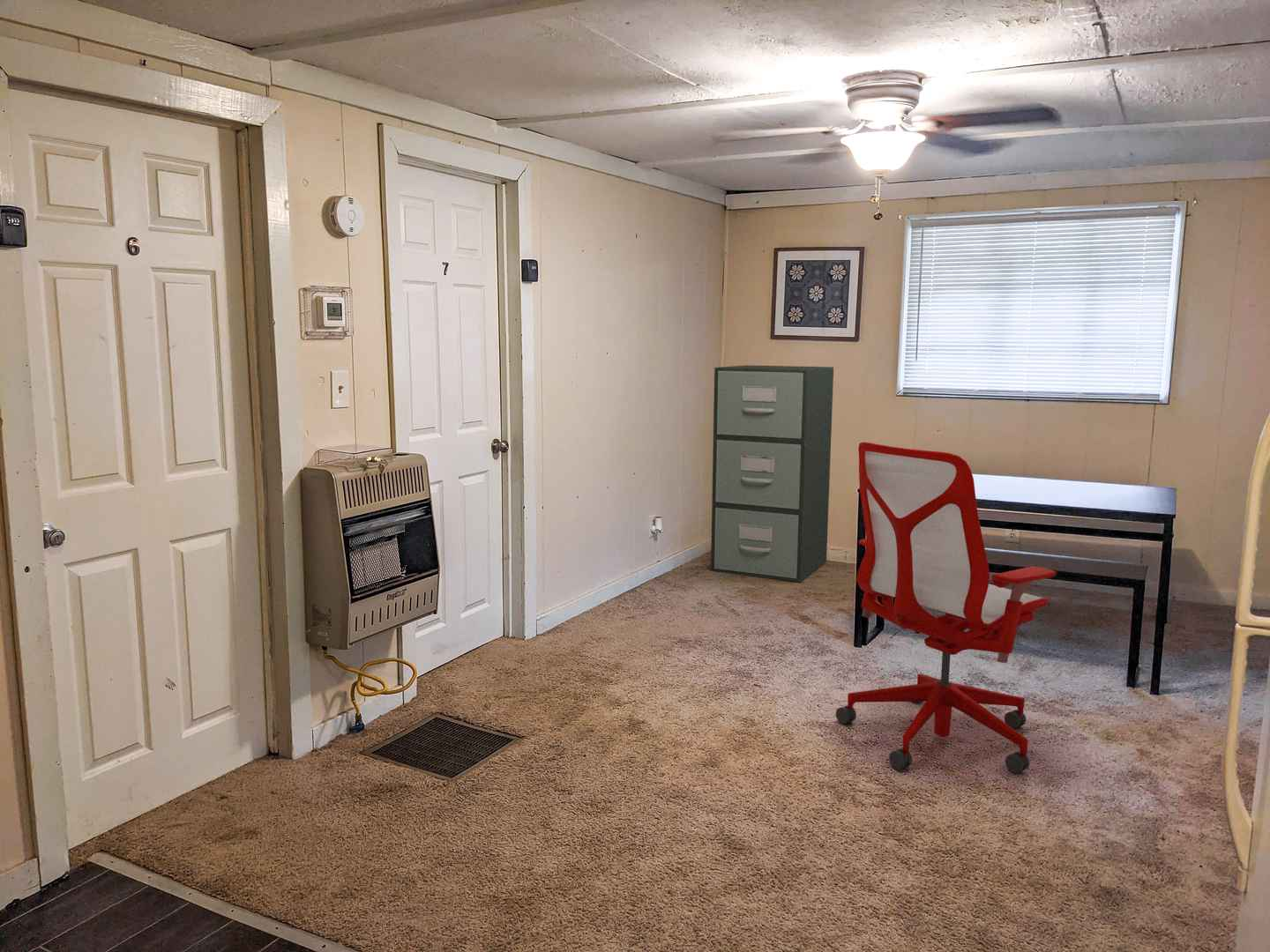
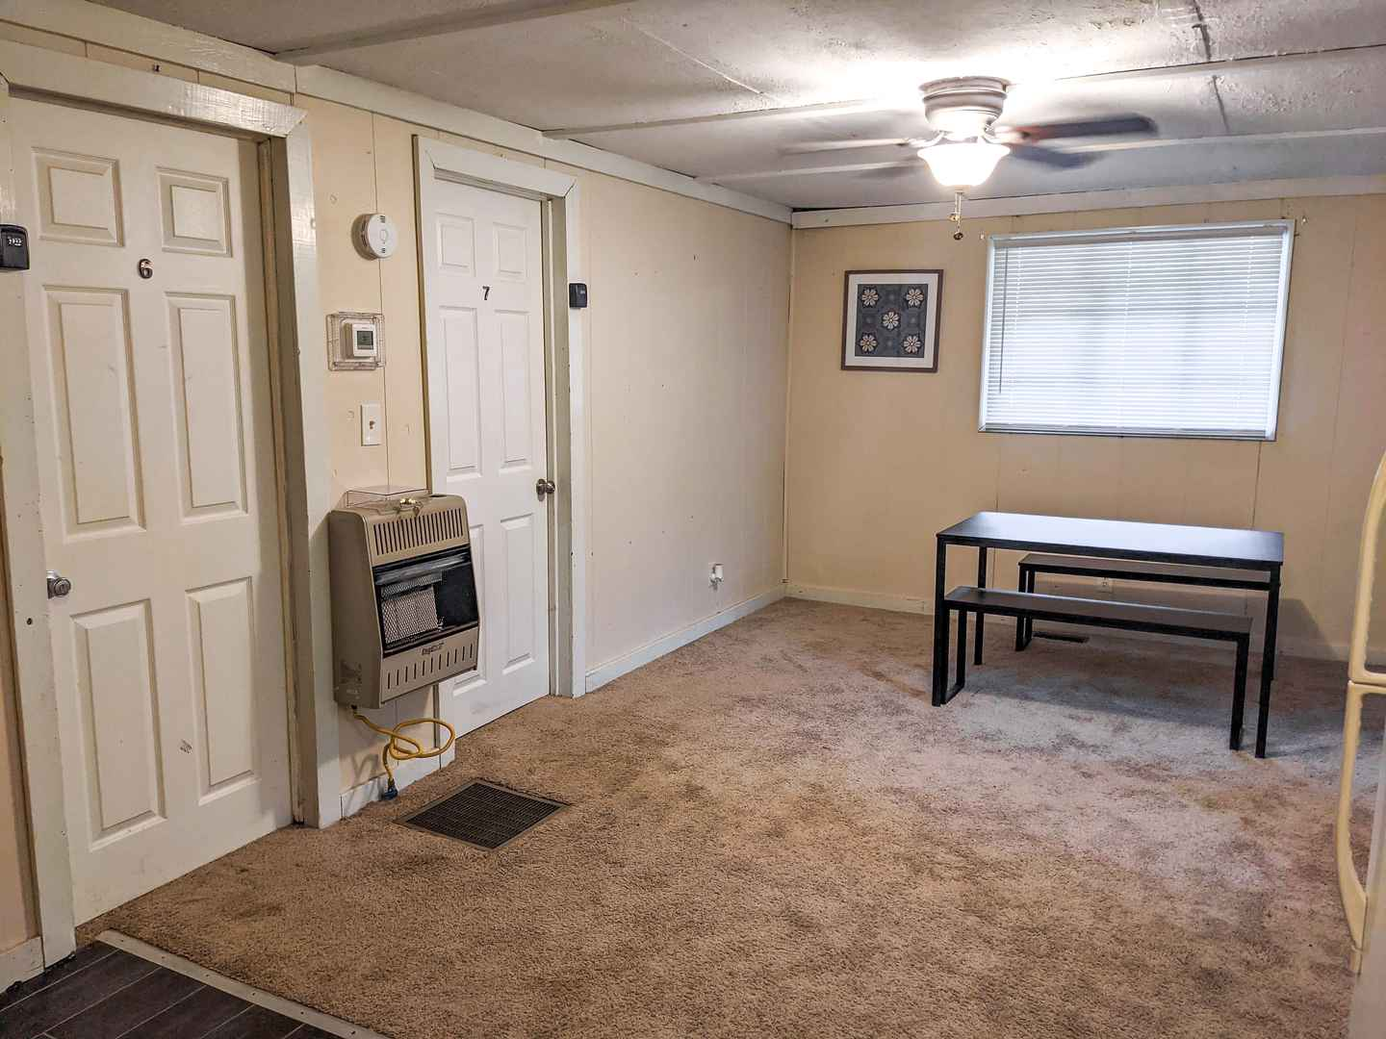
- filing cabinet (771, 468)
- office chair (949, 593)
